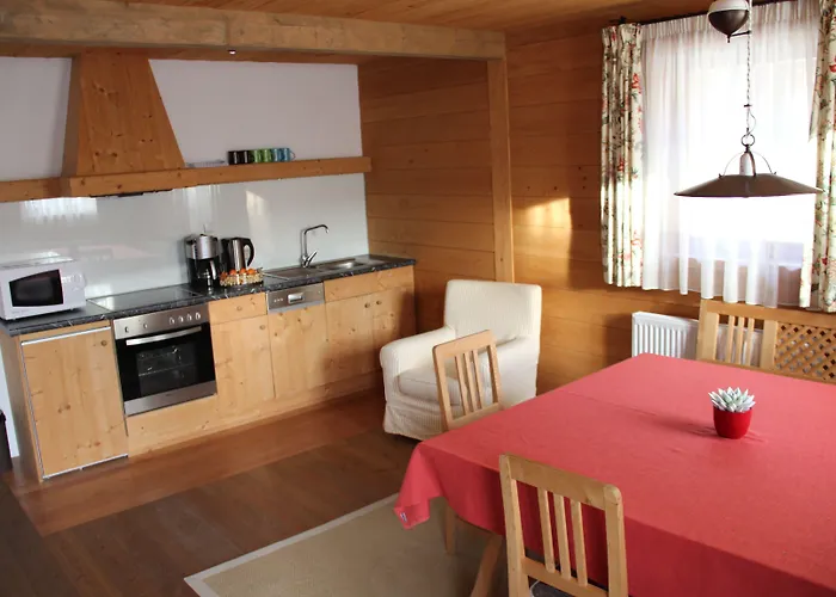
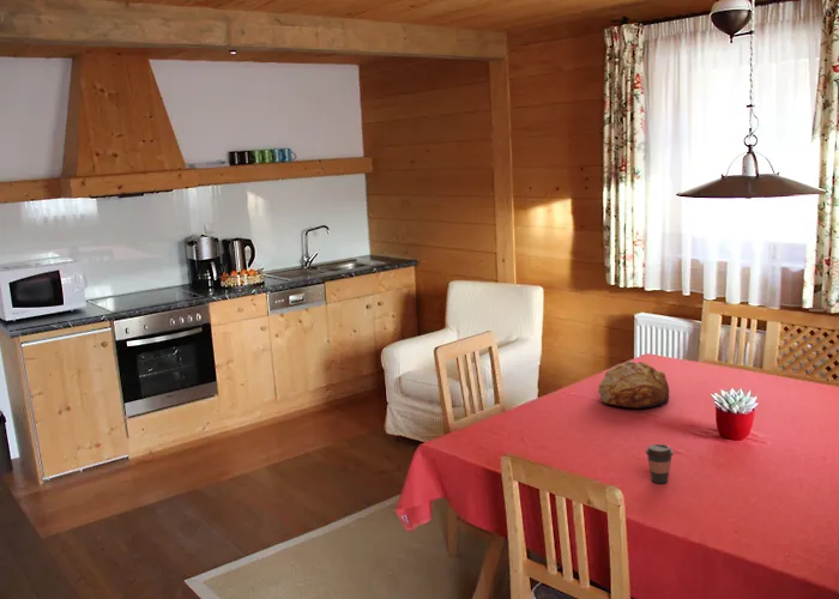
+ bread (634, 381)
+ coffee cup (659, 464)
